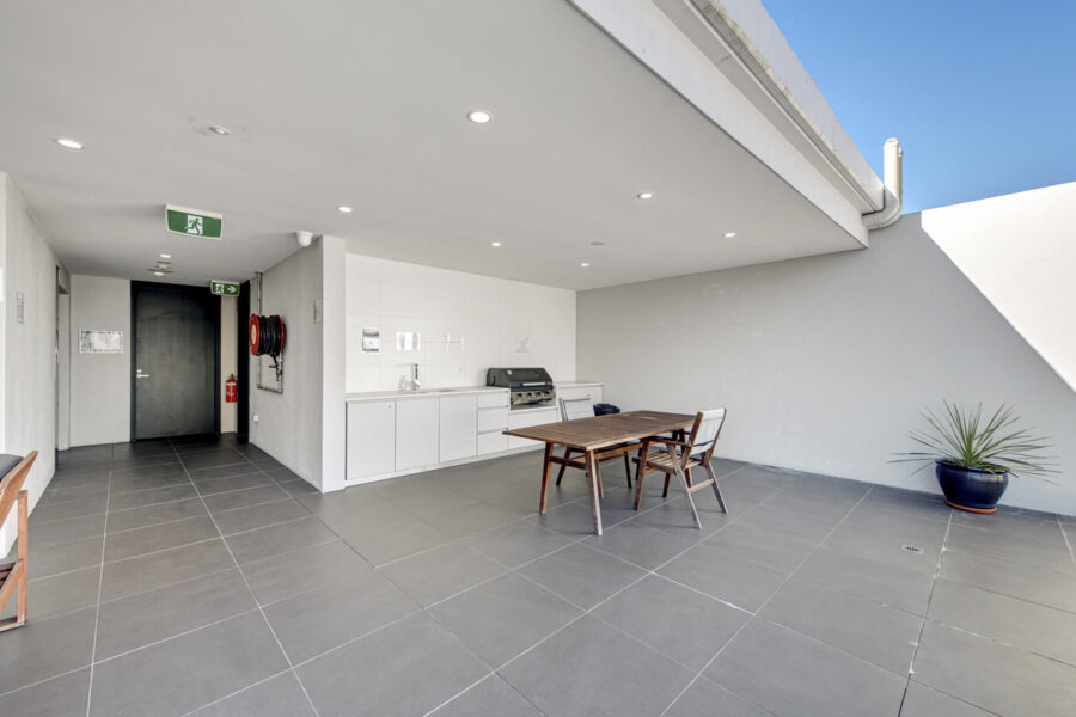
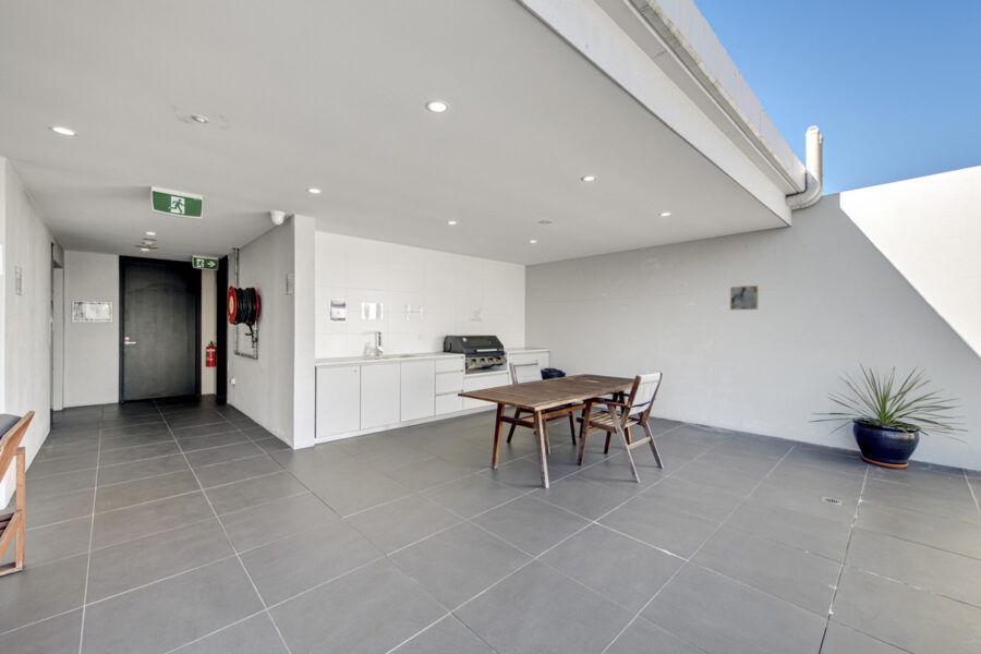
+ wall art (743, 298)
